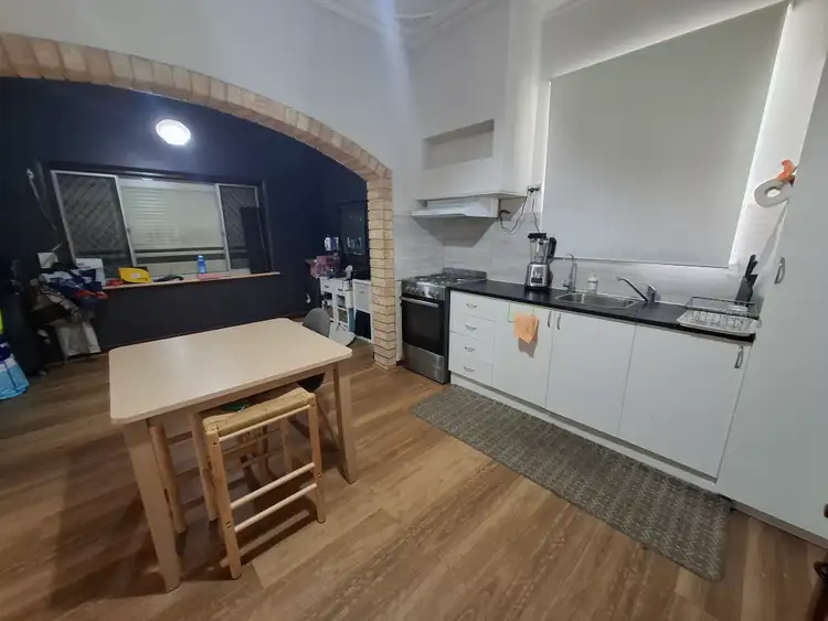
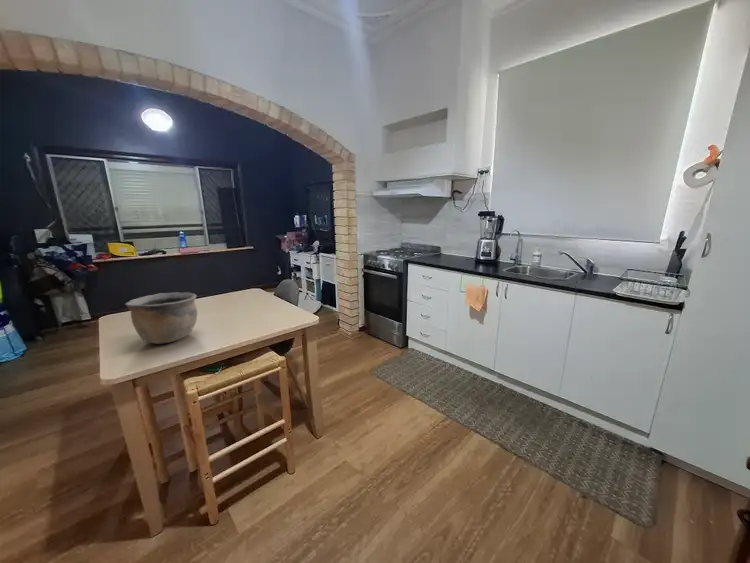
+ bowl (166, 317)
